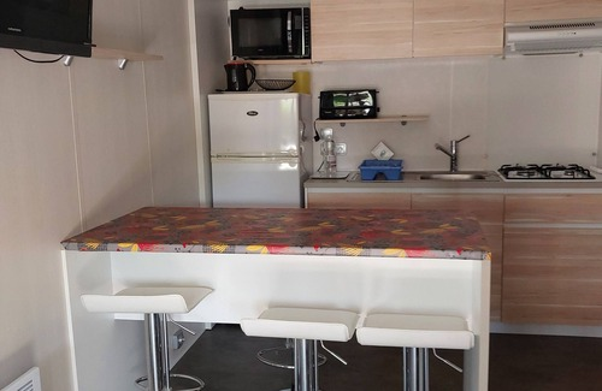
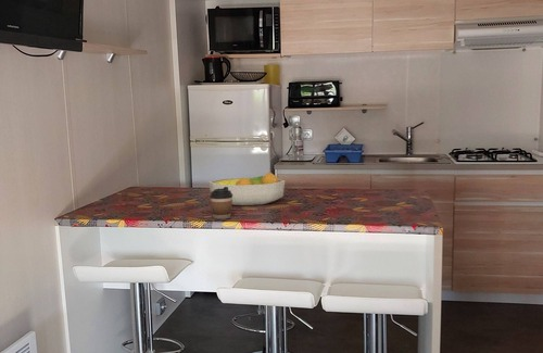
+ coffee cup (220, 202)
+ fruit bowl (247, 187)
